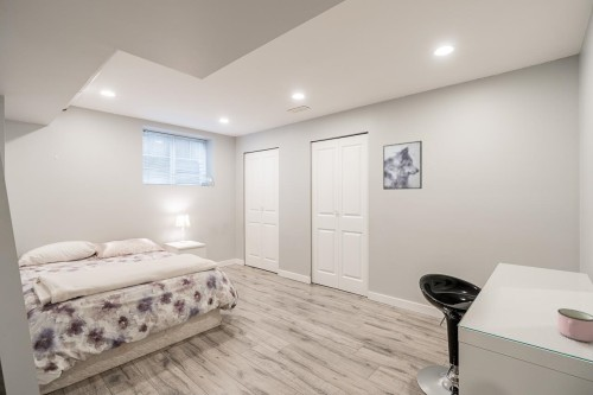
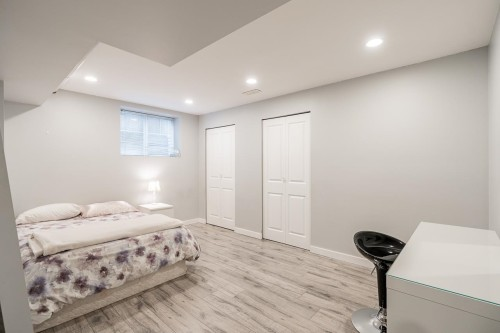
- wall art (401, 166)
- mug (574, 325)
